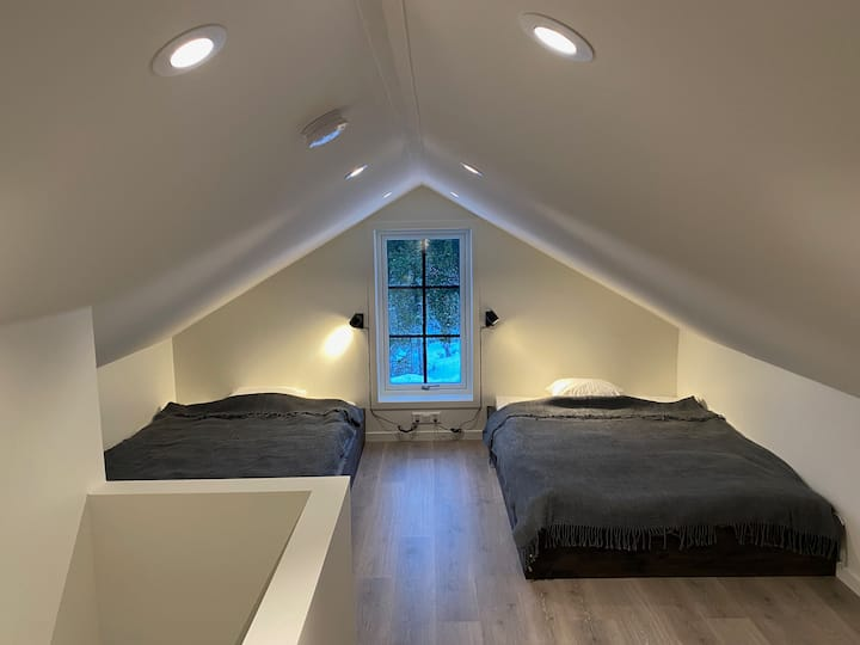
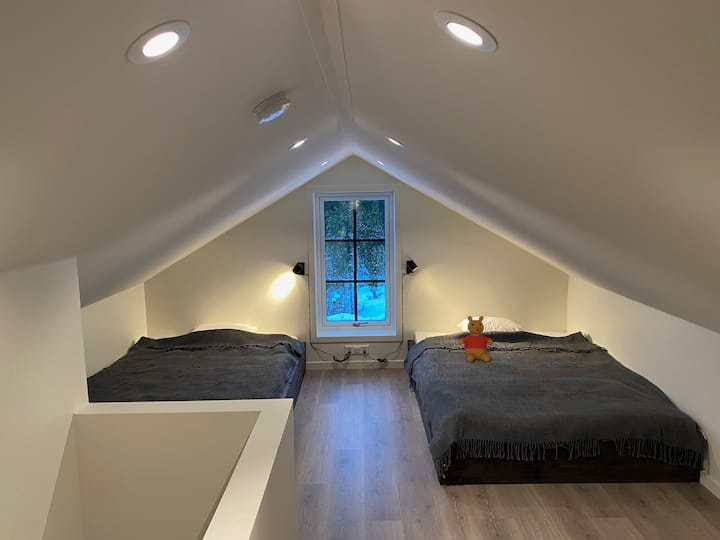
+ teddy bear (476, 338)
